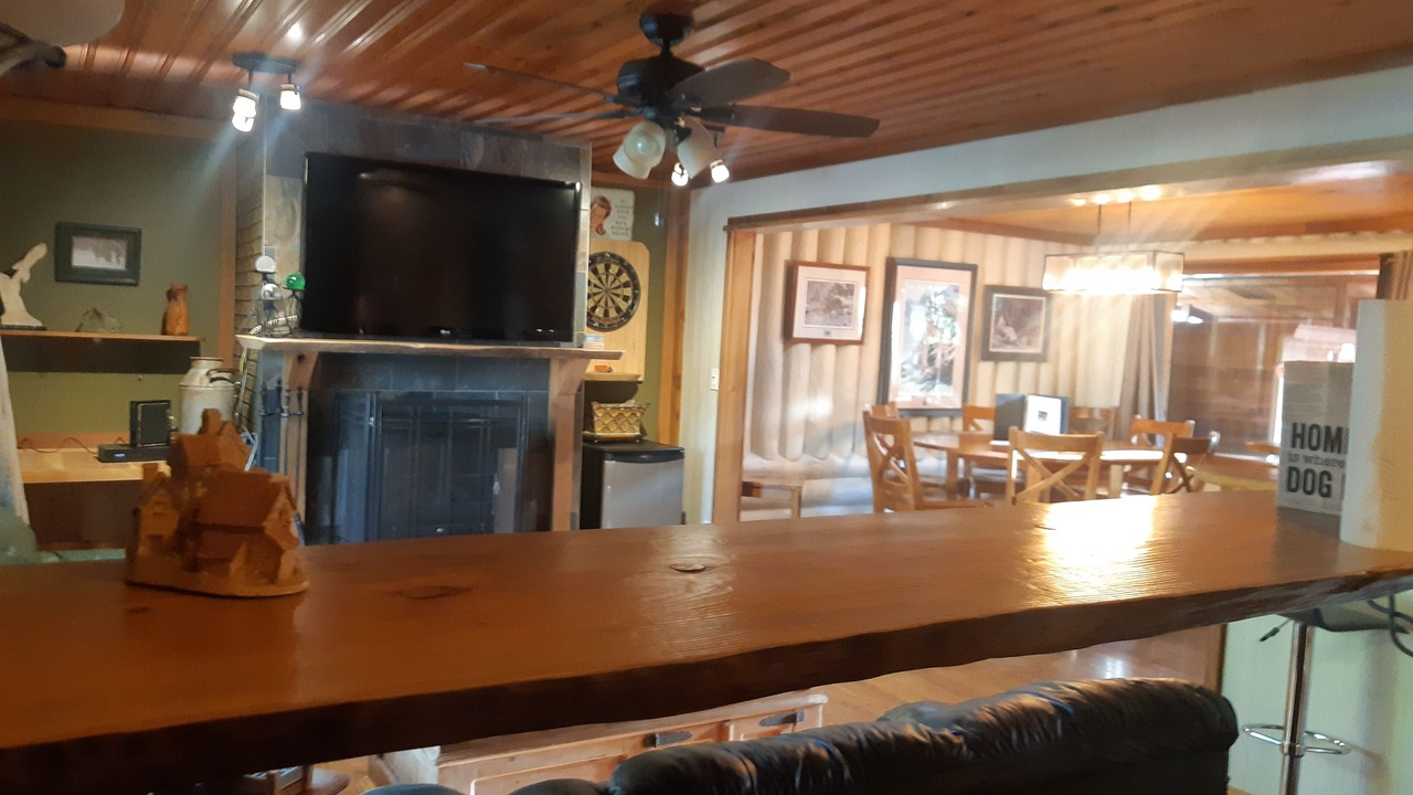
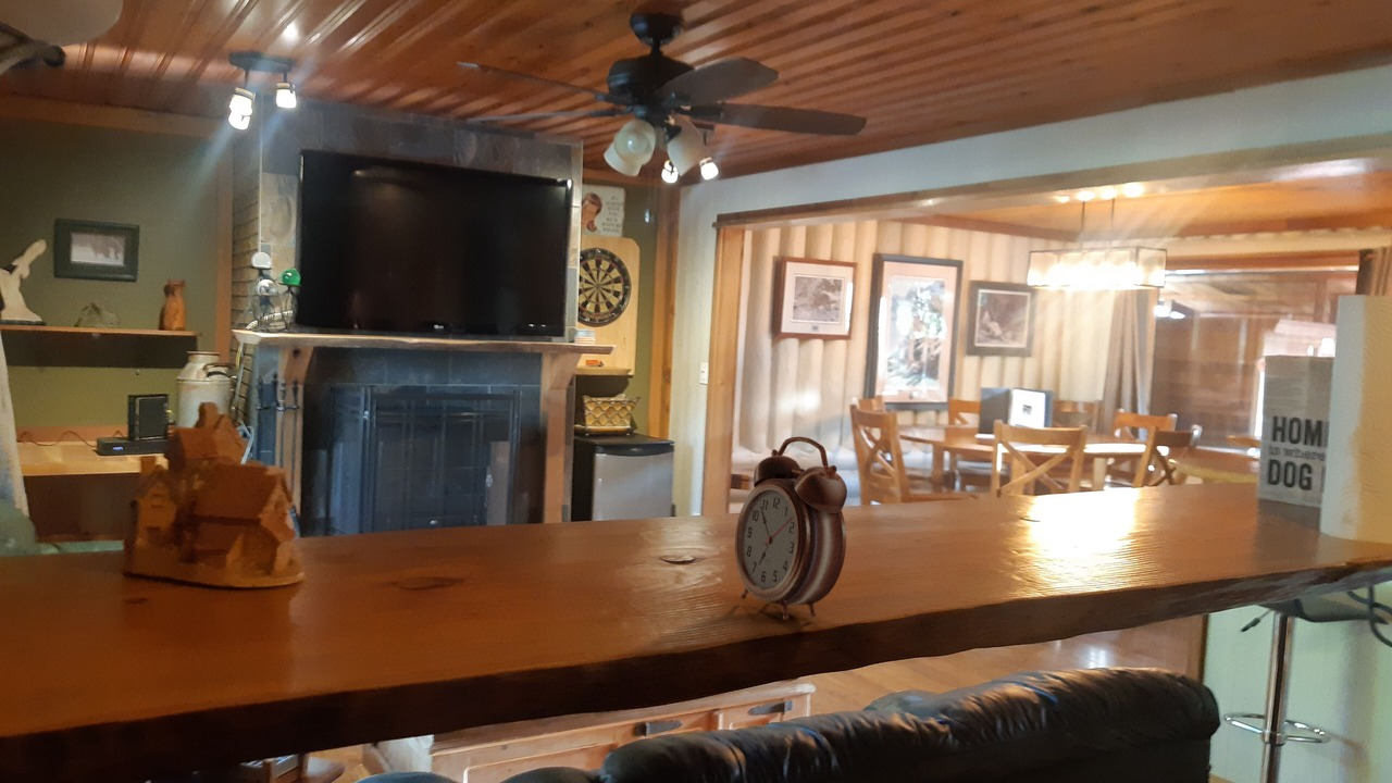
+ alarm clock (790, 523)
